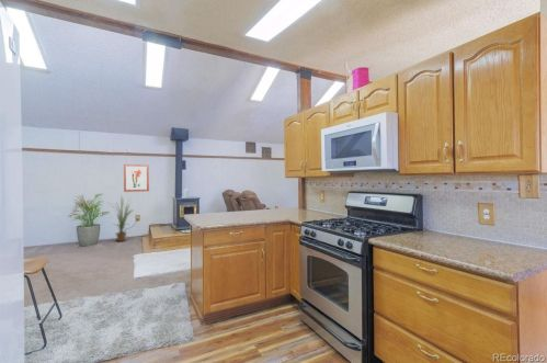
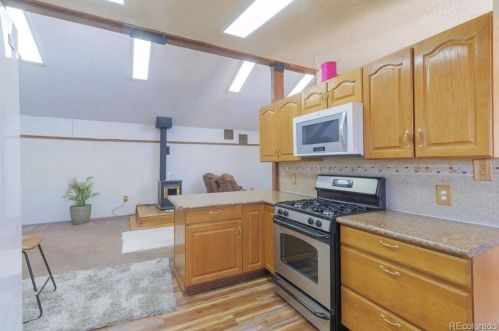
- wall art (136, 178)
- house plant (119, 218)
